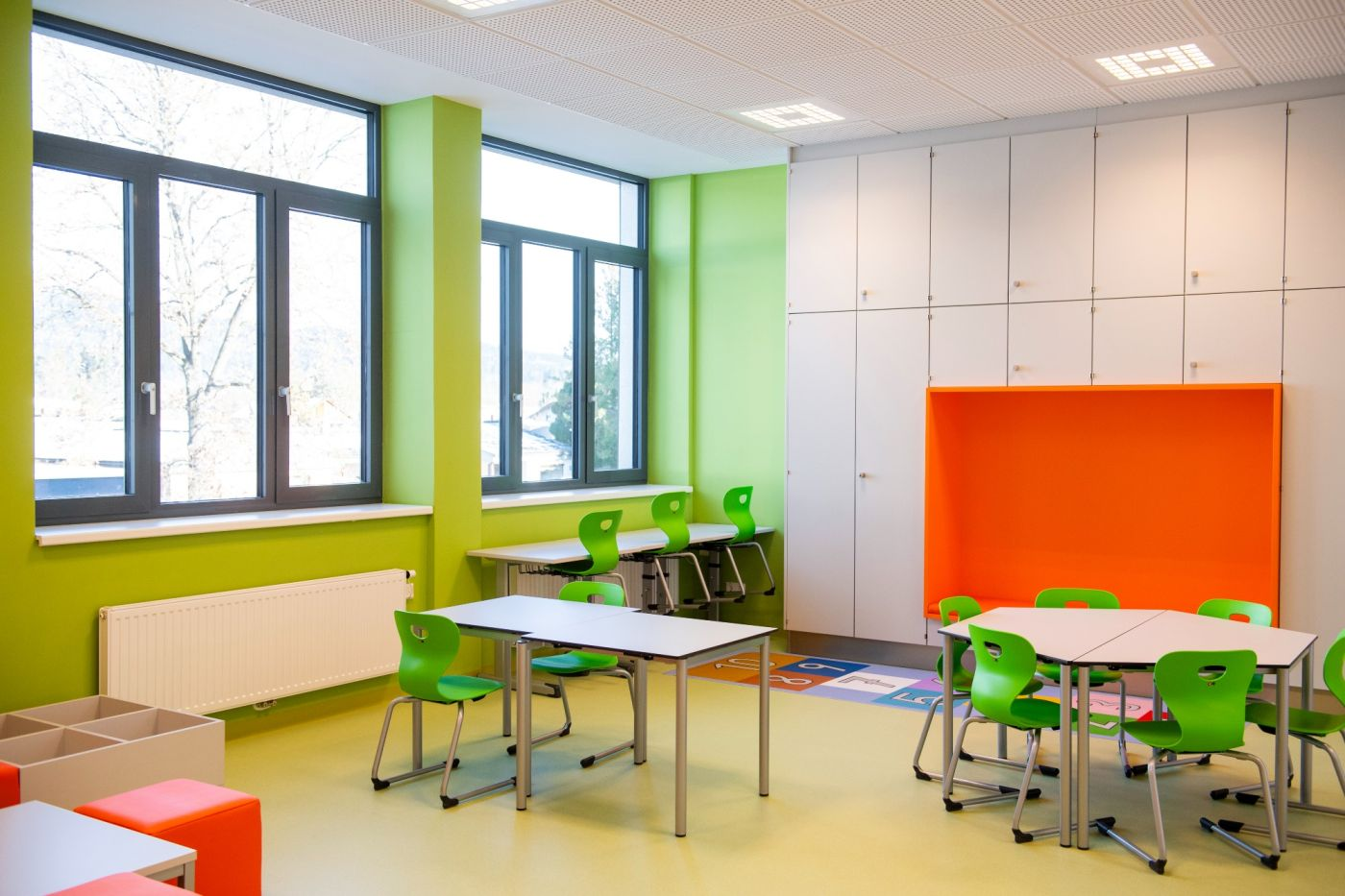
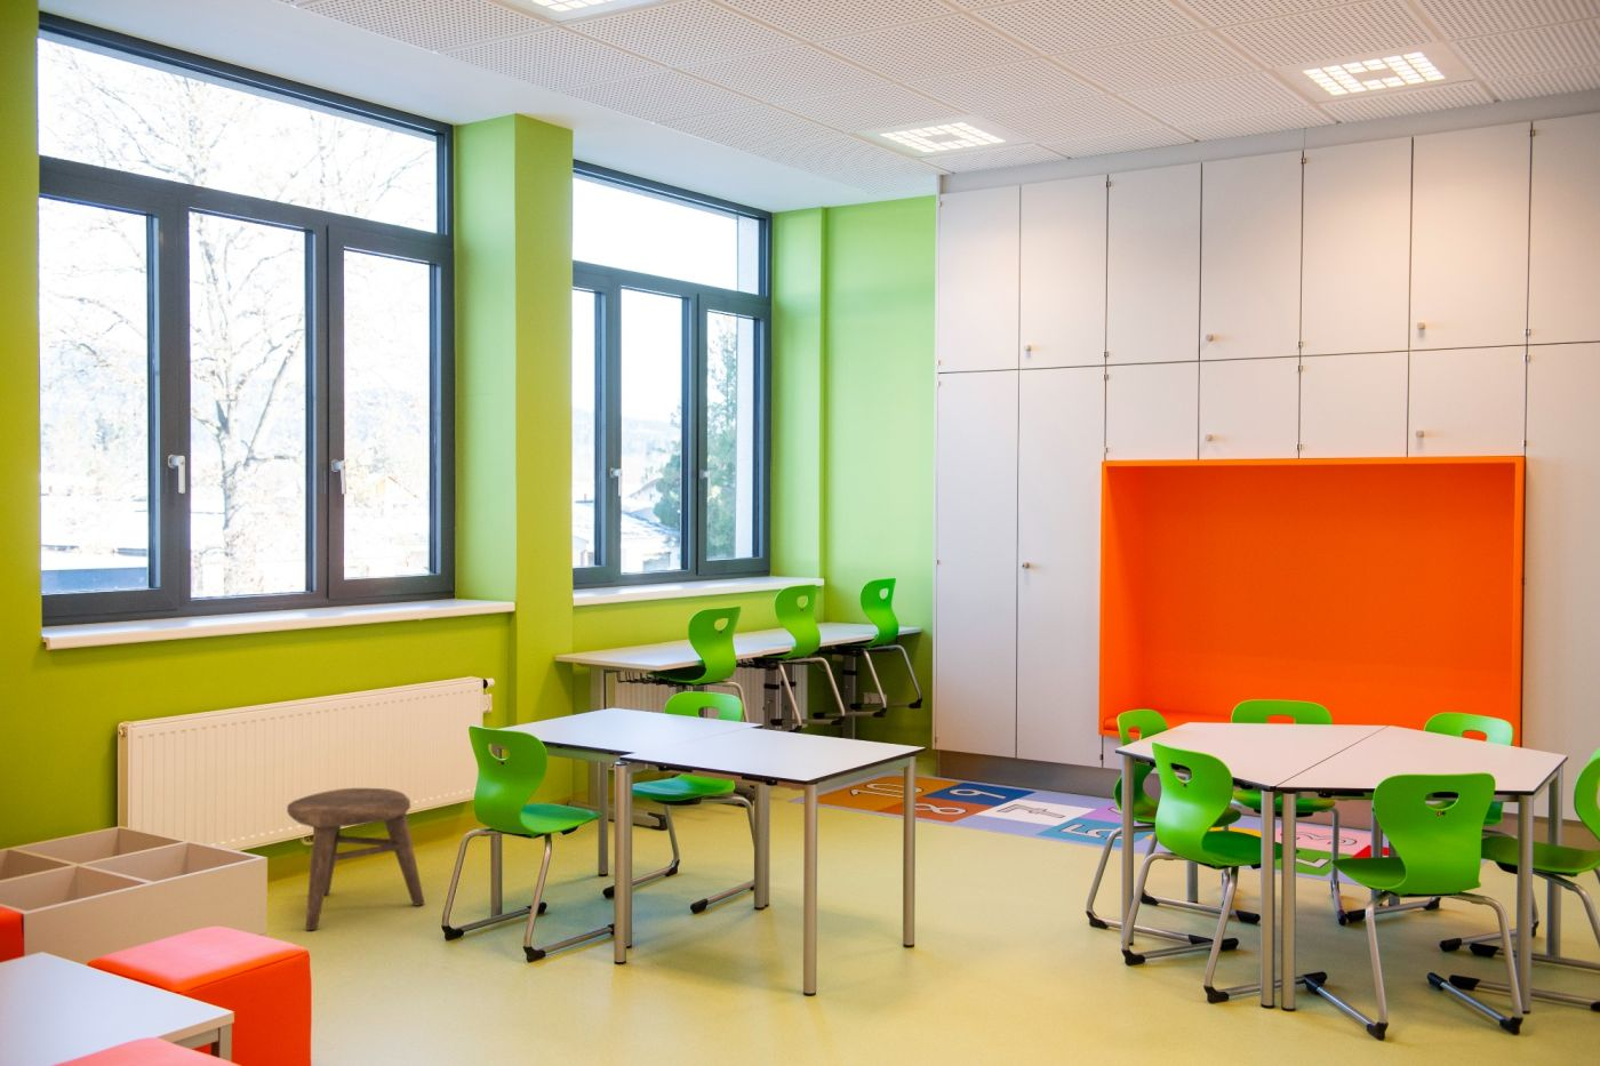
+ stool (357, 852)
